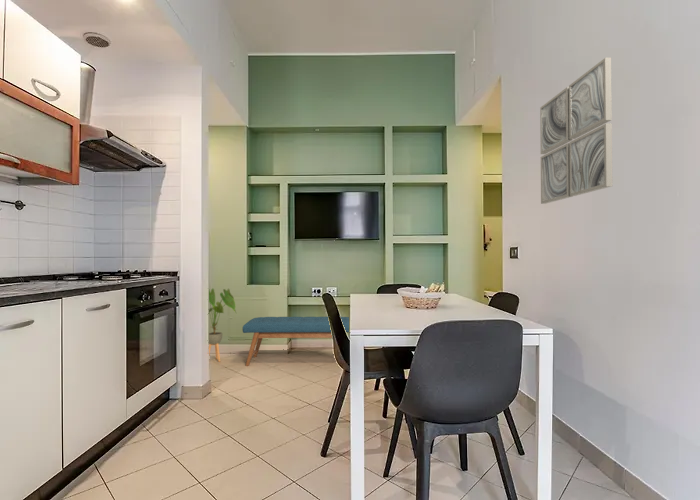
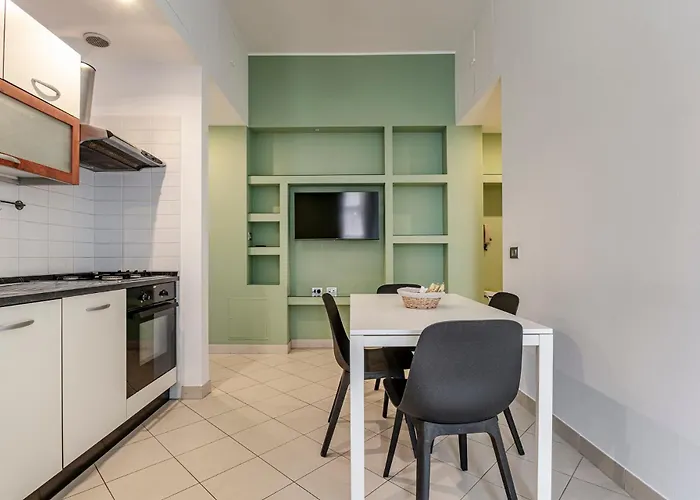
- house plant (216, 323)
- bench (301, 337)
- wall art (571, 141)
